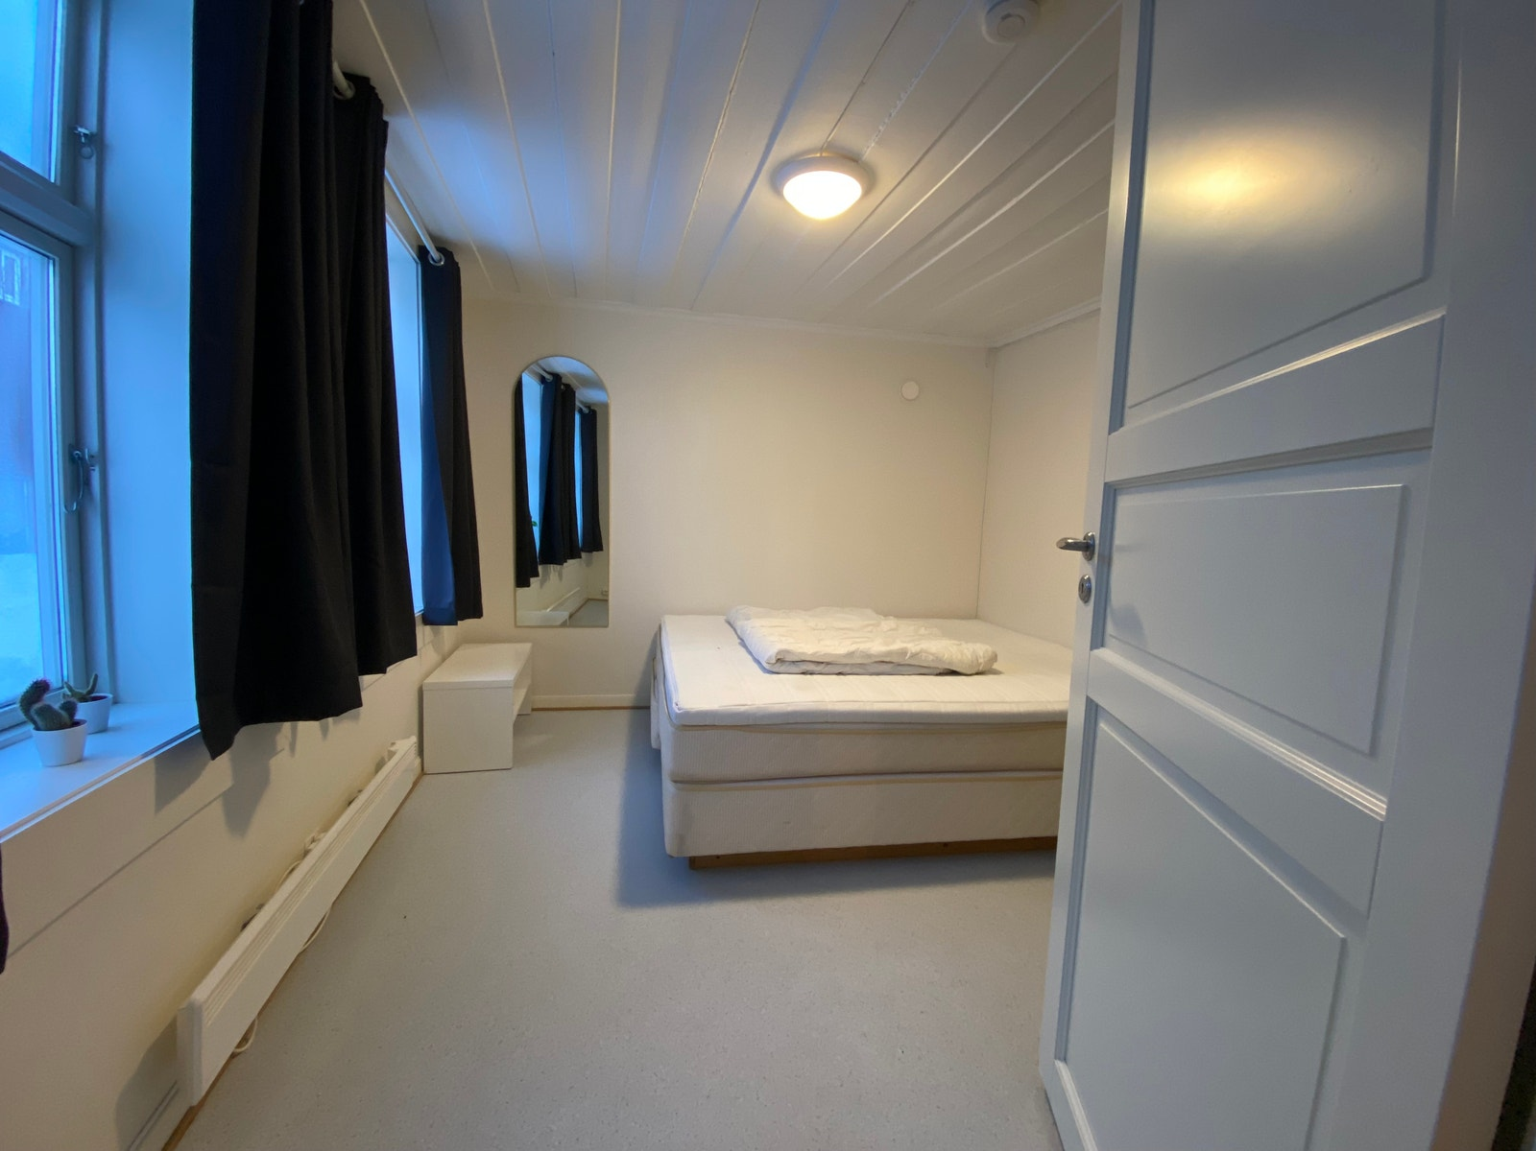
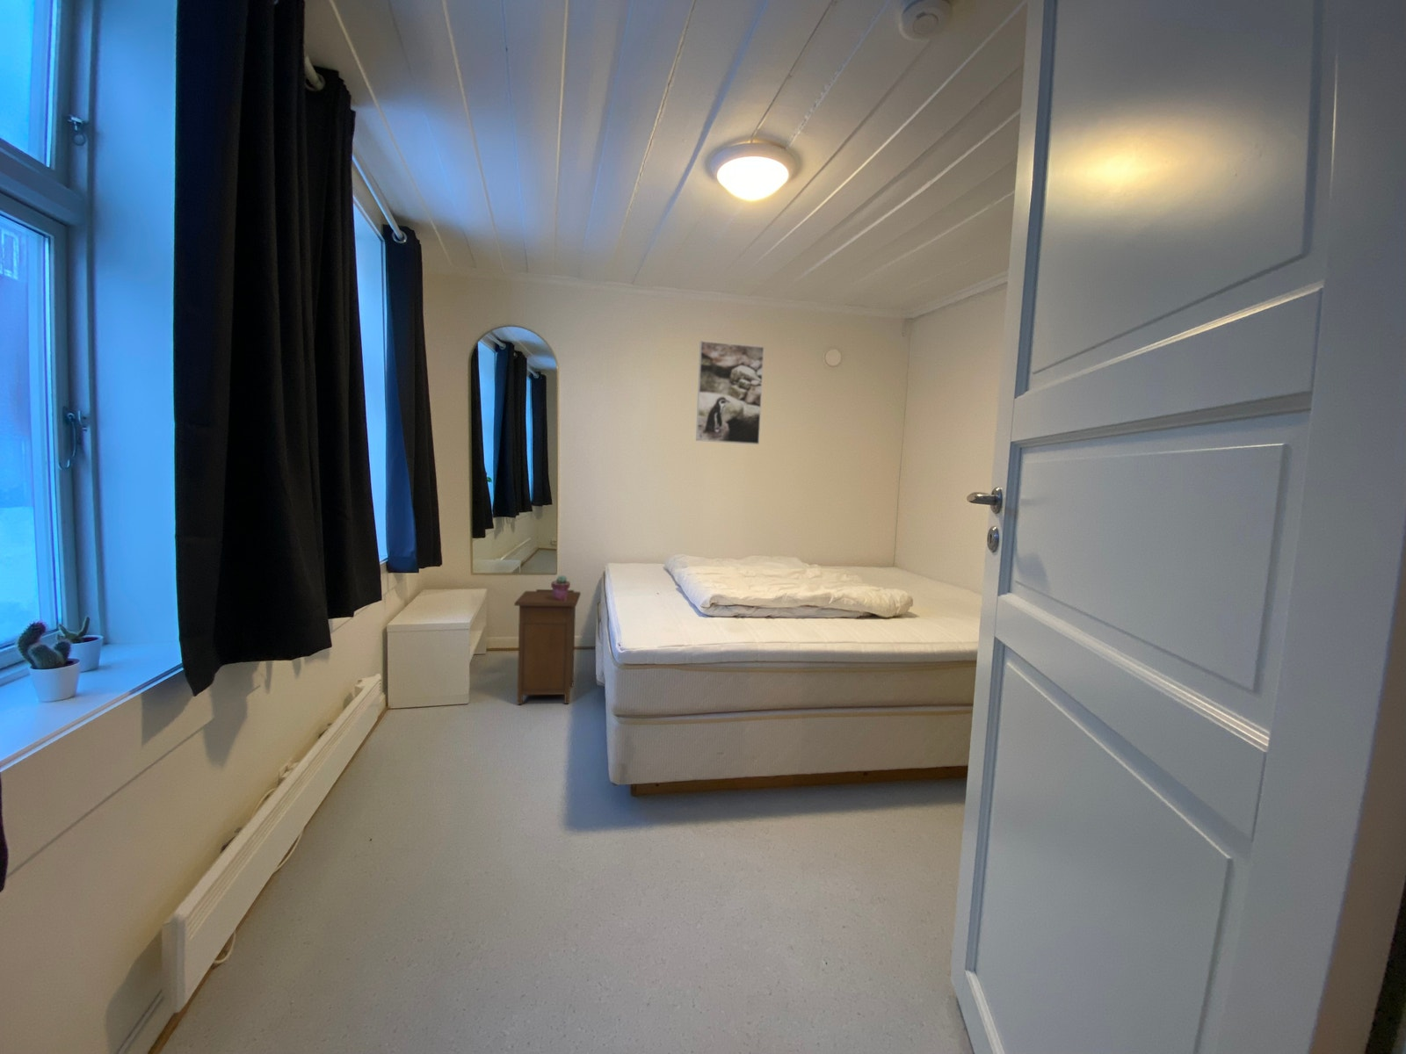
+ nightstand (549, 642)
+ potted succulent (560, 587)
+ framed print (730, 393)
